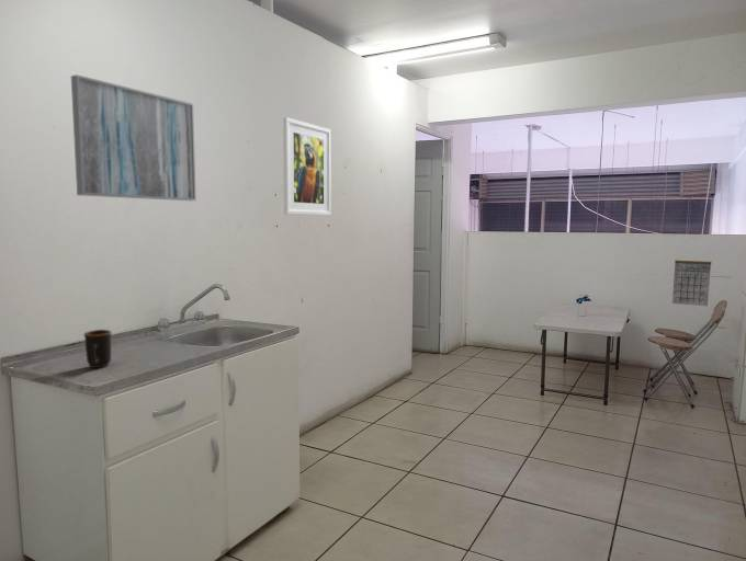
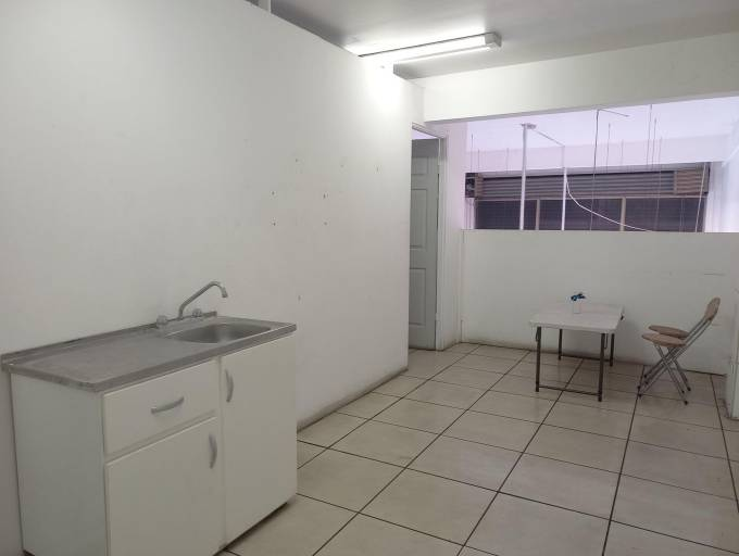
- calendar (691, 277)
- mug (97, 350)
- wall art (139, 145)
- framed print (308, 169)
